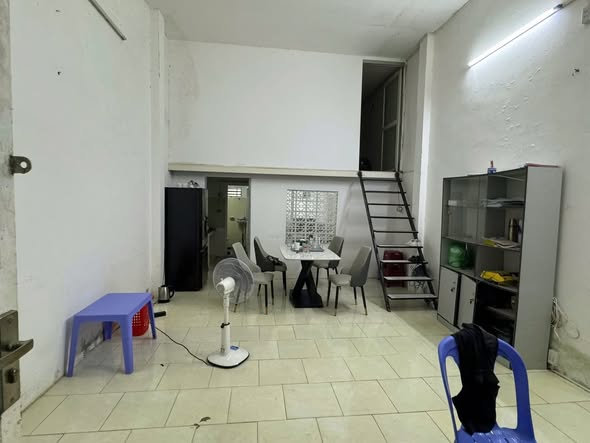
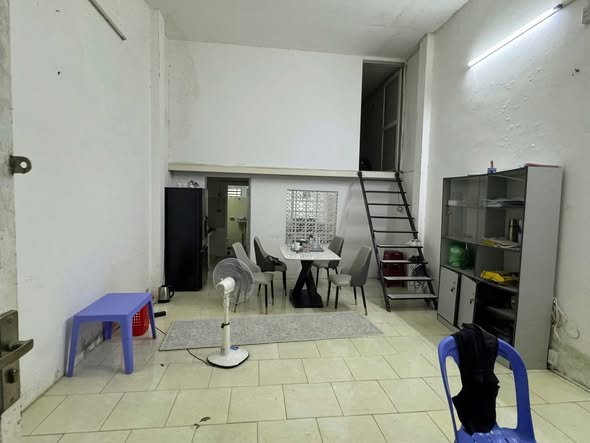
+ rug (276, 327)
